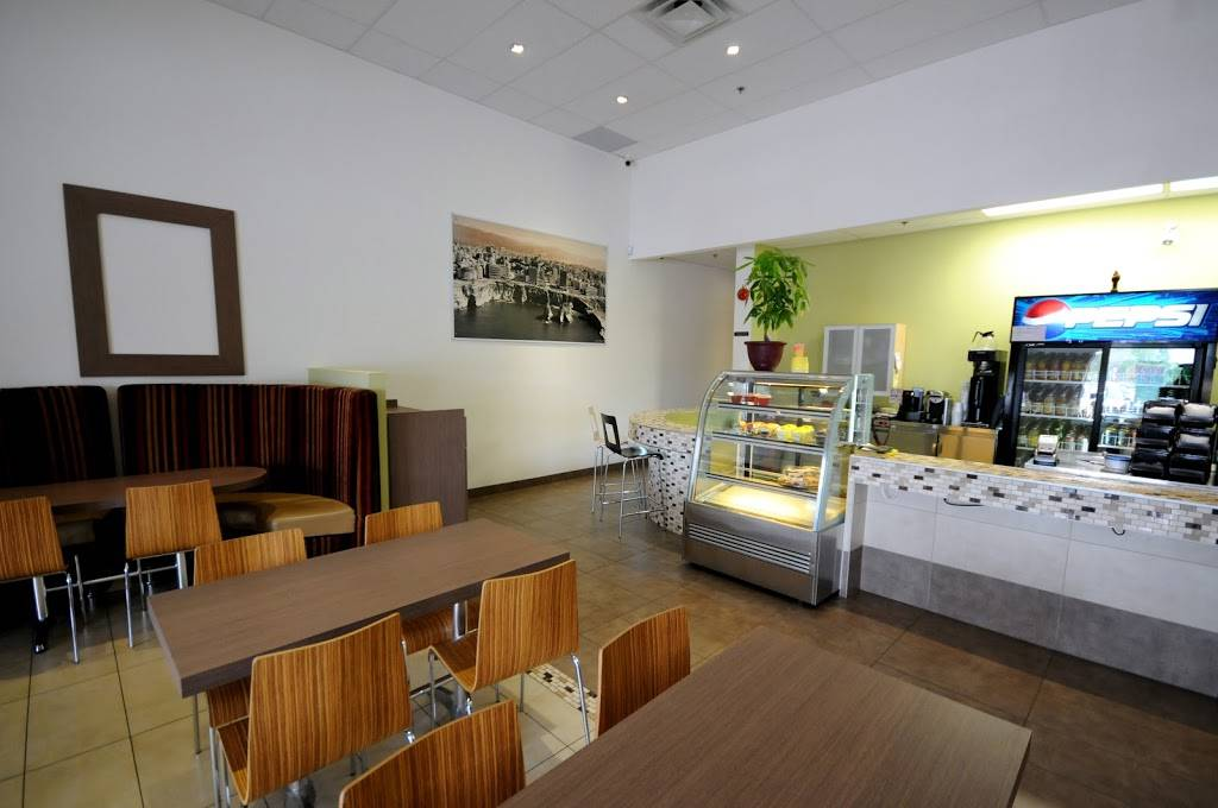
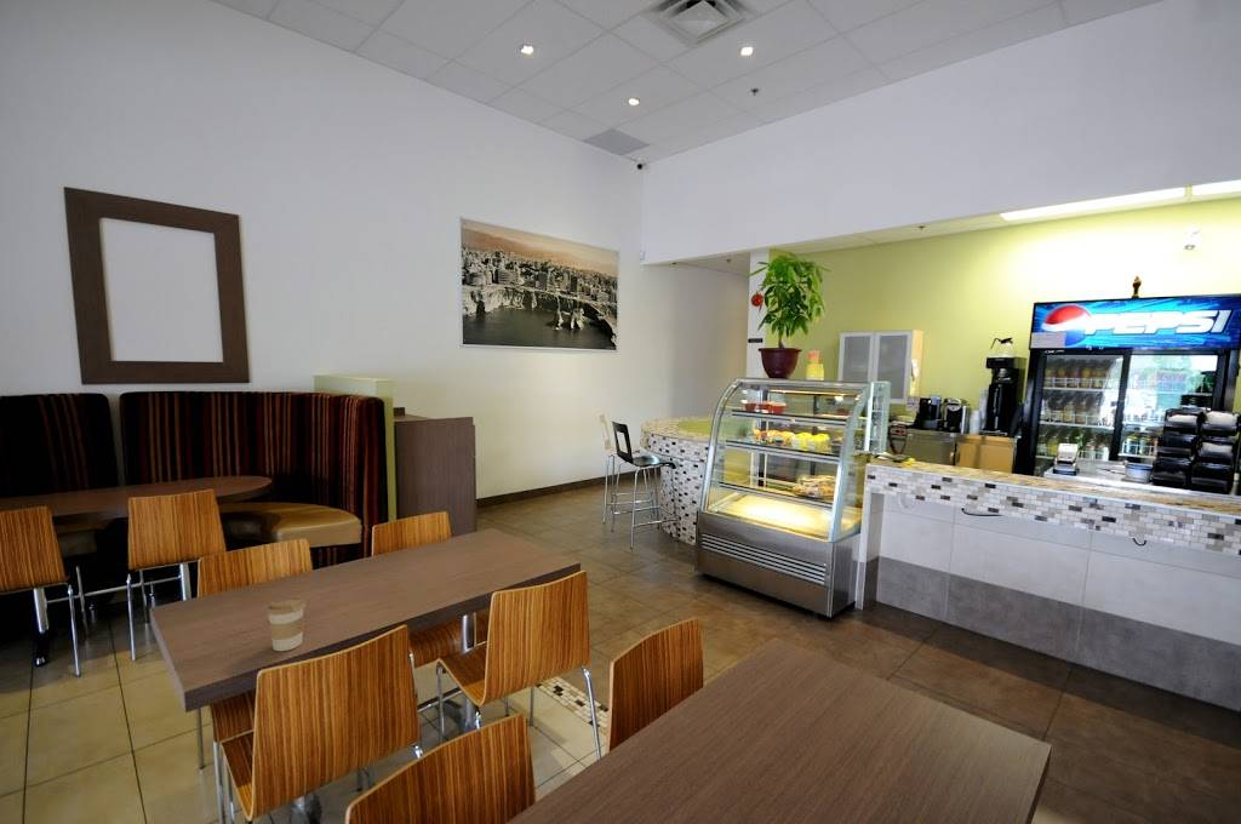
+ coffee cup (286, 622)
